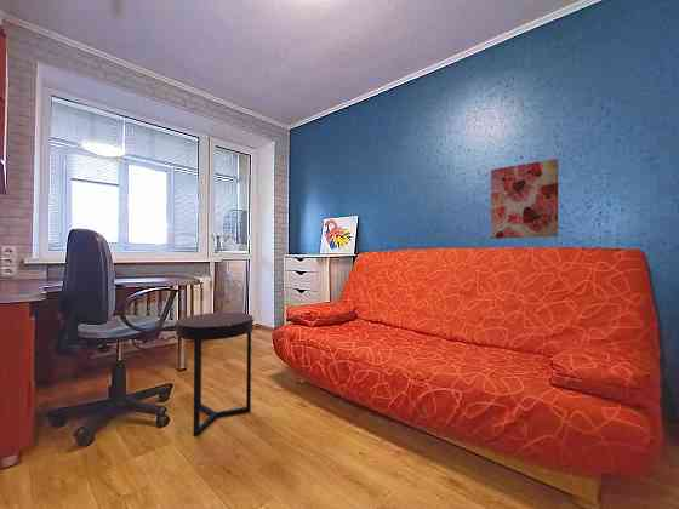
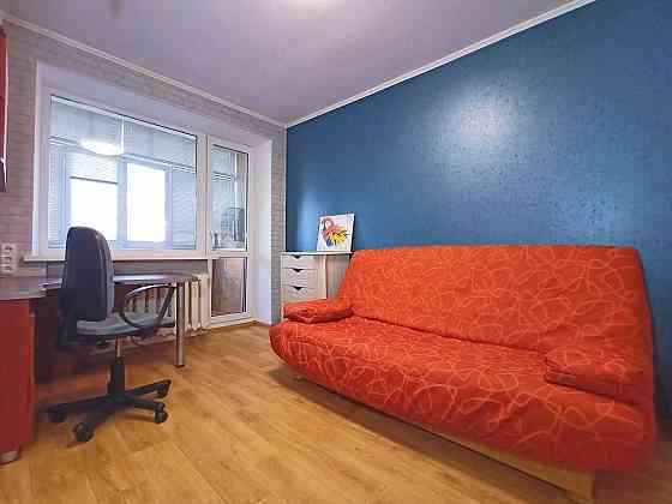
- side table (200, 367)
- wall art (523, 200)
